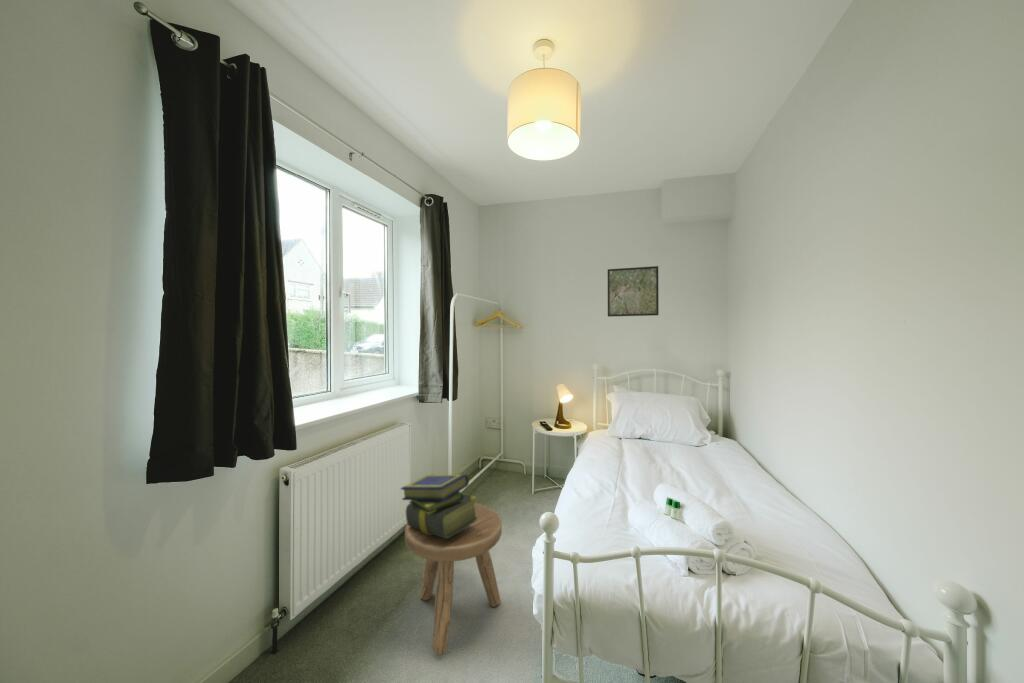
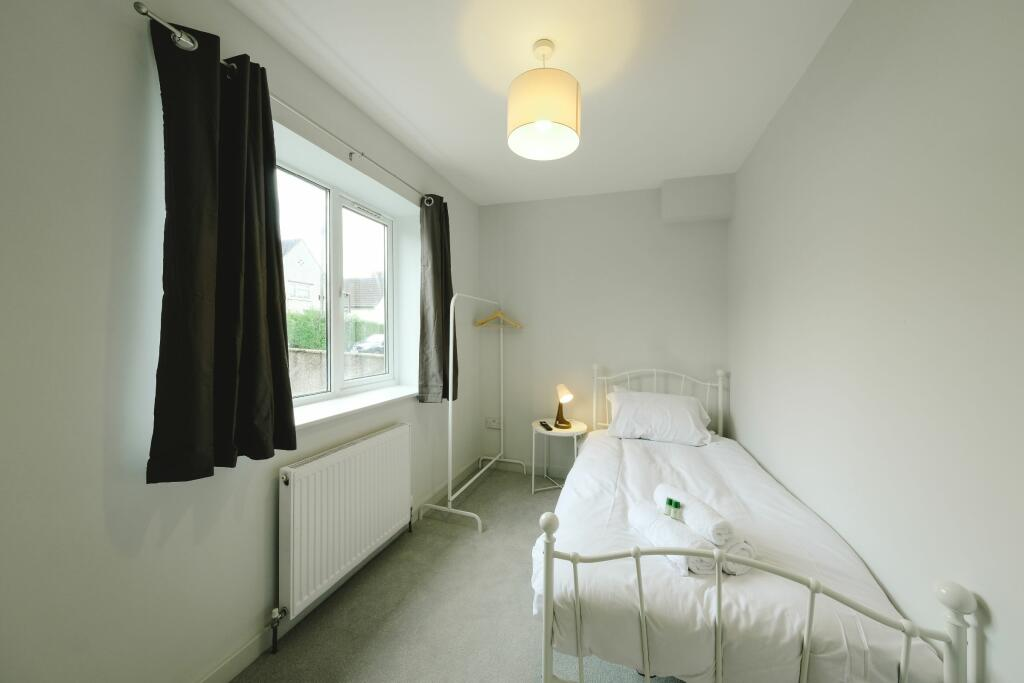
- stool (453, 568)
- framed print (632, 291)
- stack of books (439, 503)
